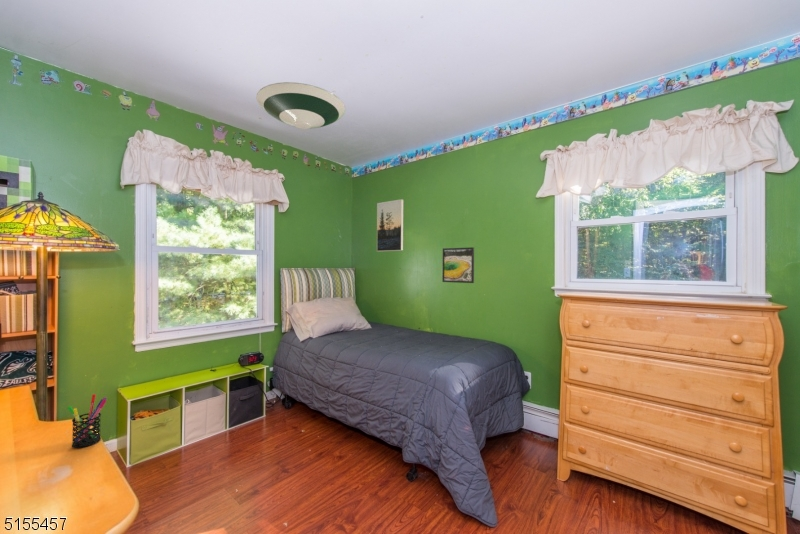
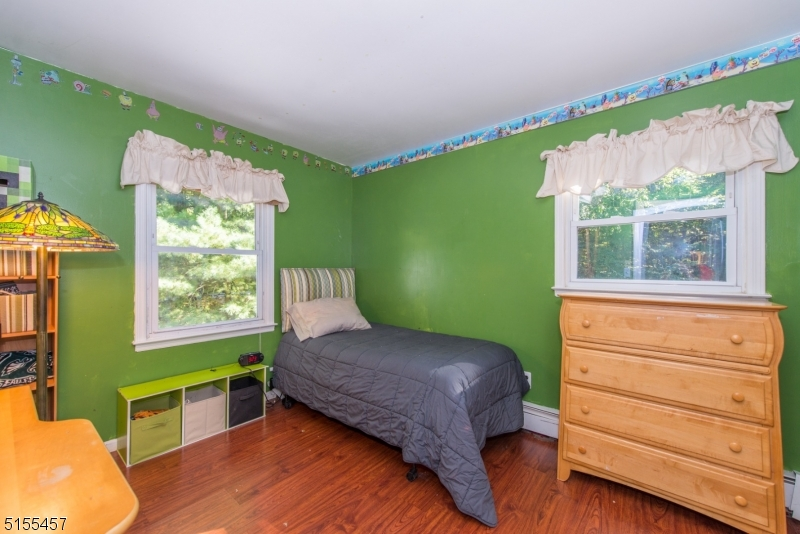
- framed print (389, 226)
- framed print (457, 265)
- pen holder (84, 419)
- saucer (302, 116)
